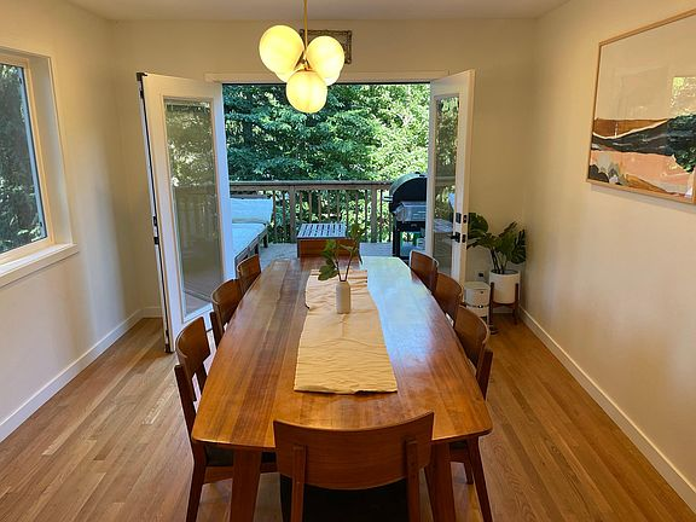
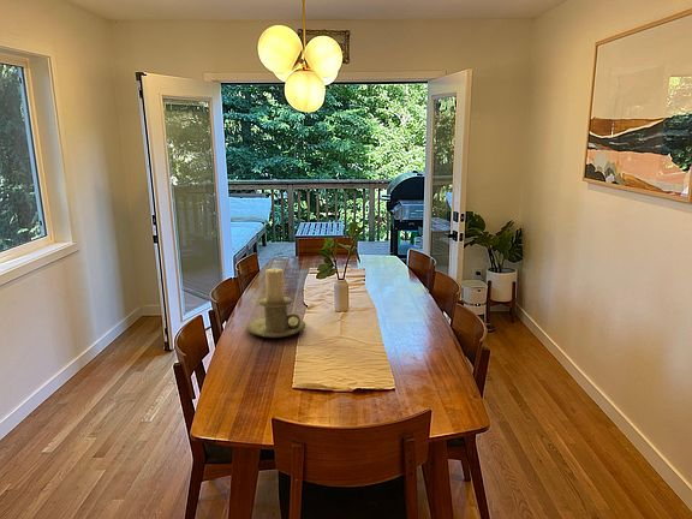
+ candle holder (275, 299)
